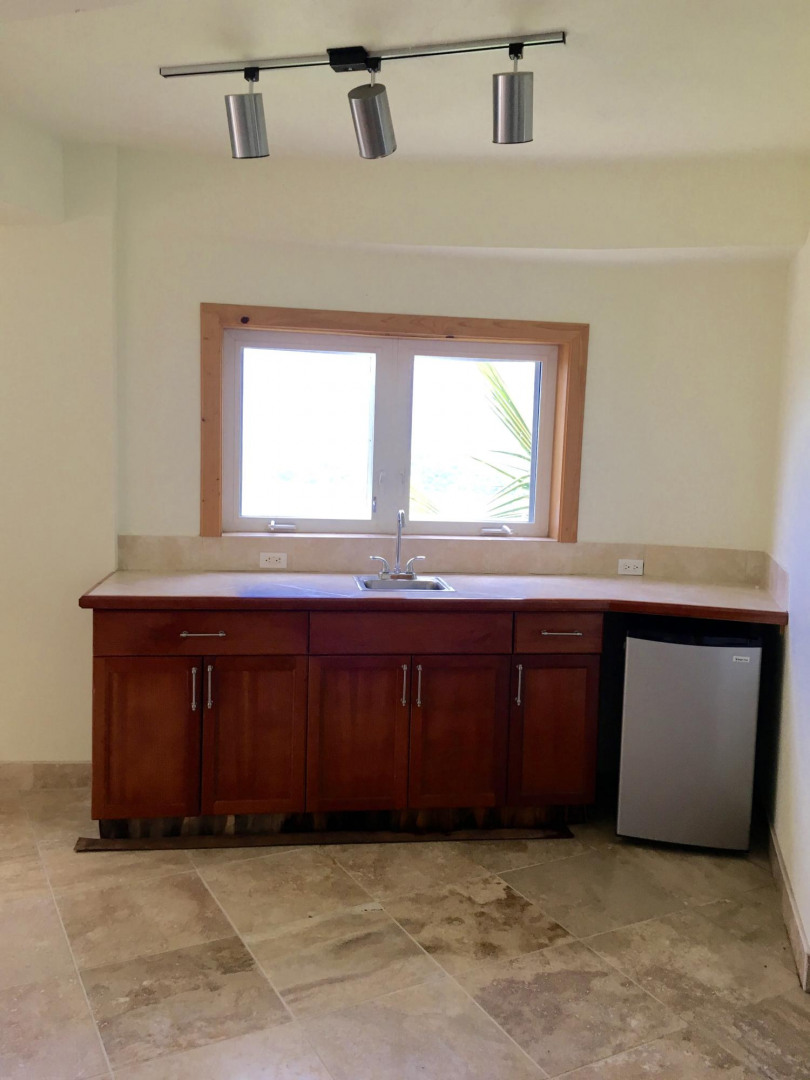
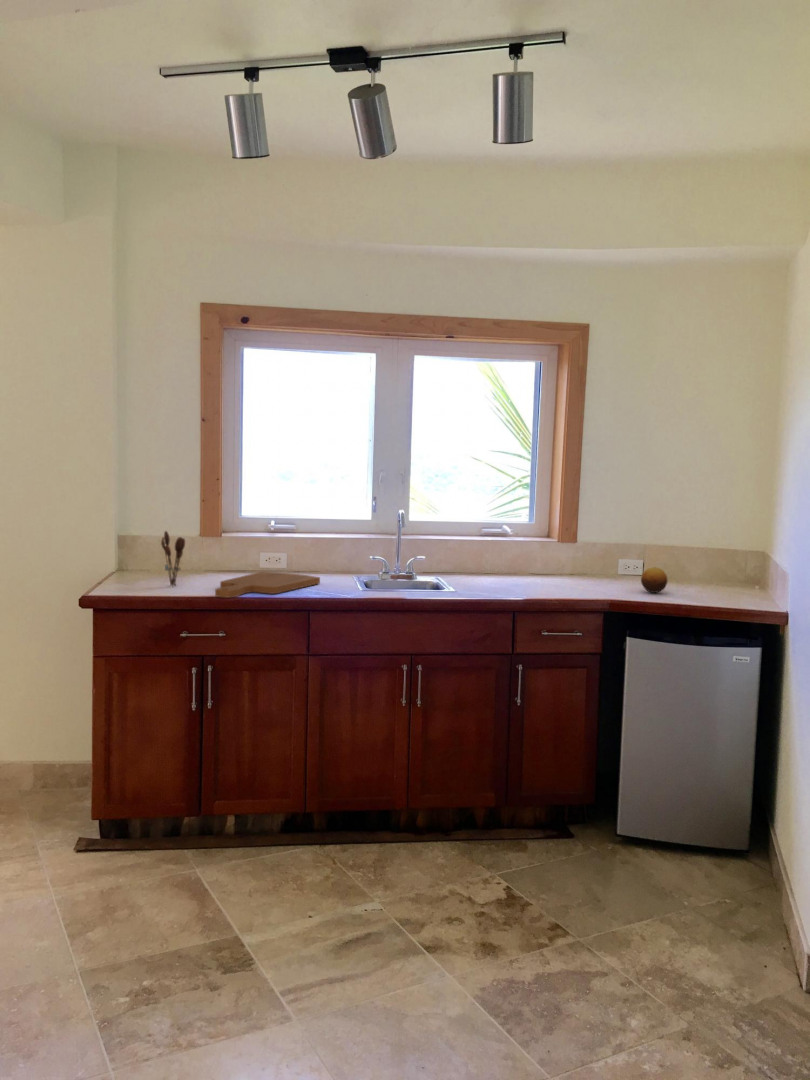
+ fruit (654, 579)
+ utensil holder (170, 558)
+ cutting board (265, 583)
